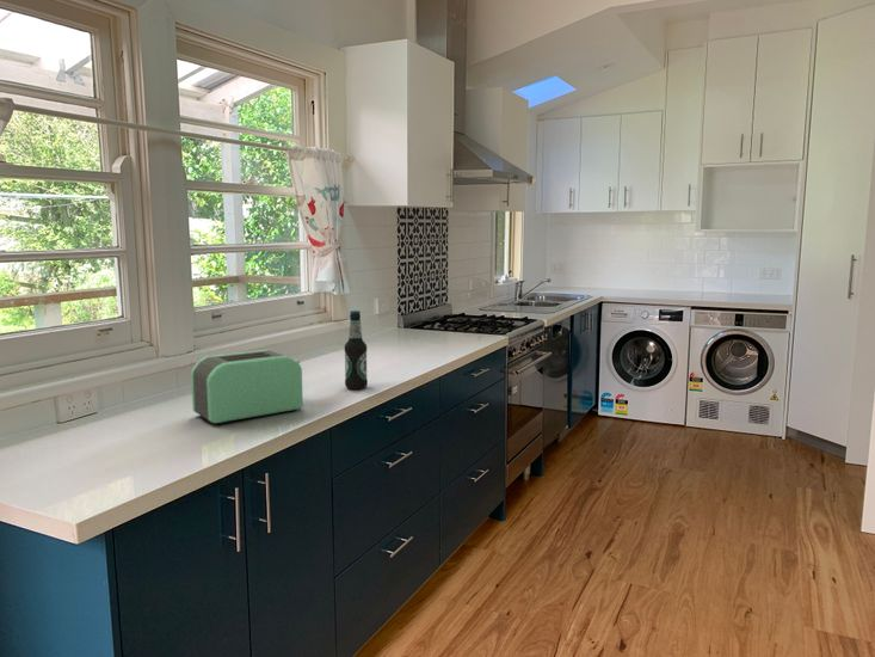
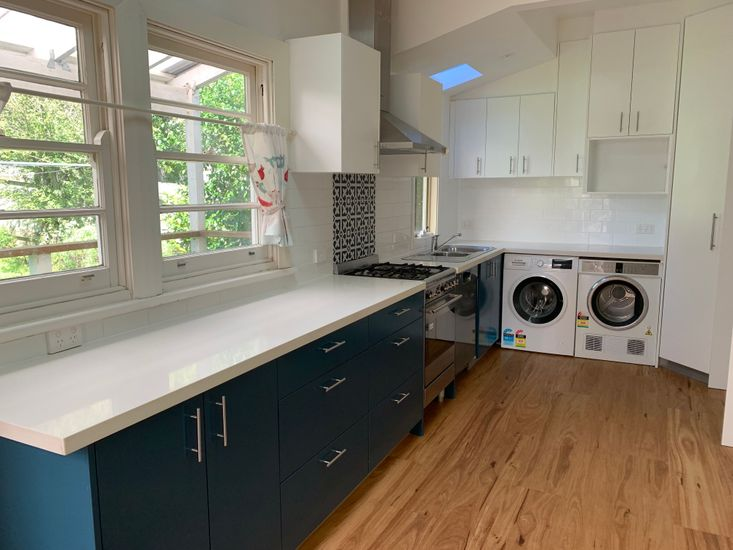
- bottle (355, 349)
- toaster (247, 383)
